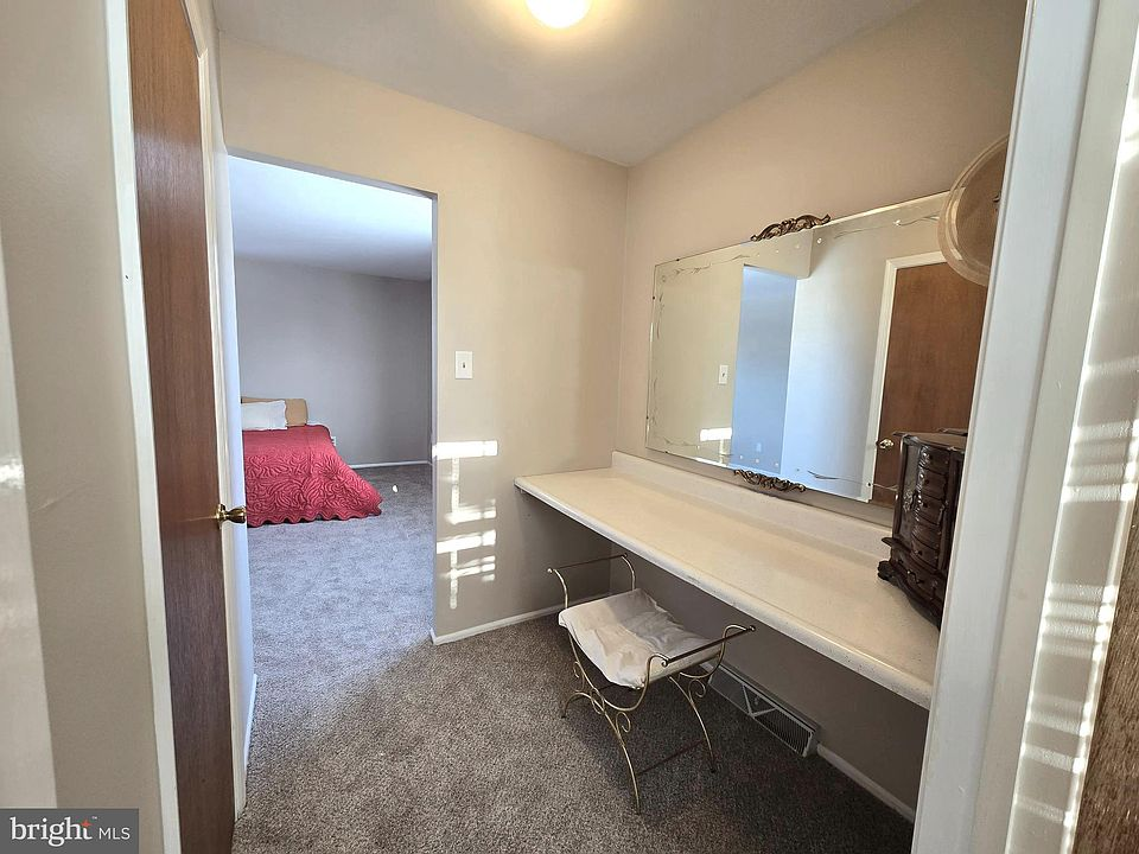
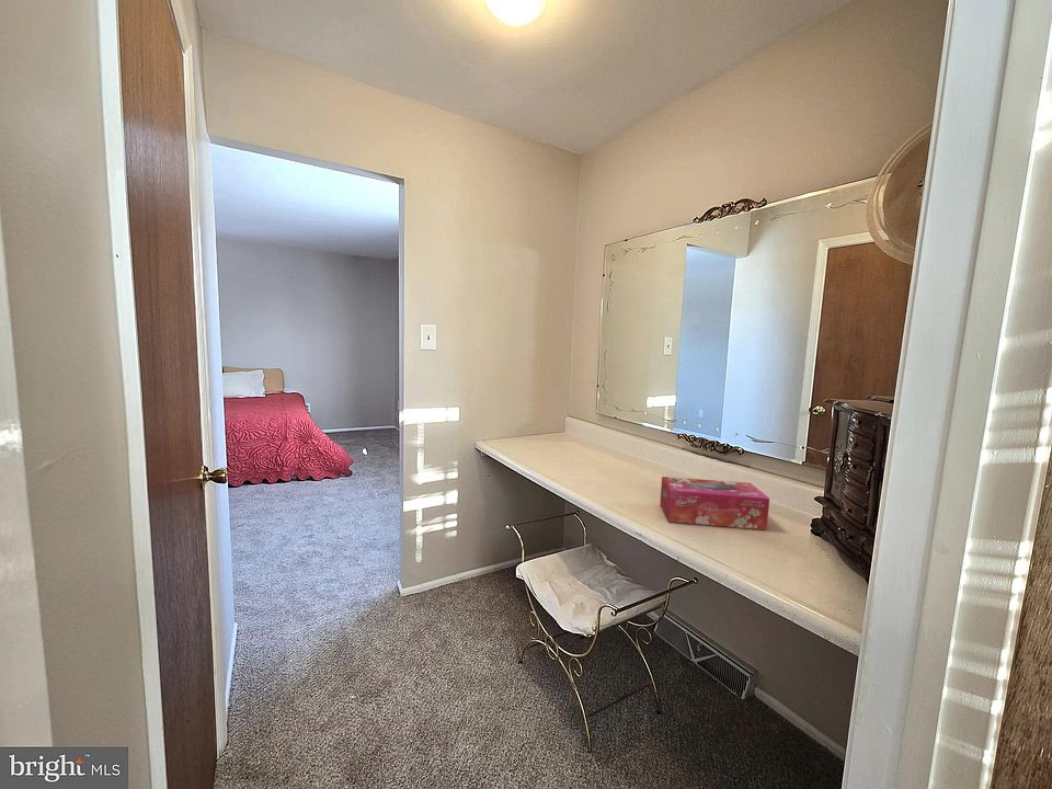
+ tissue box (710, 501)
